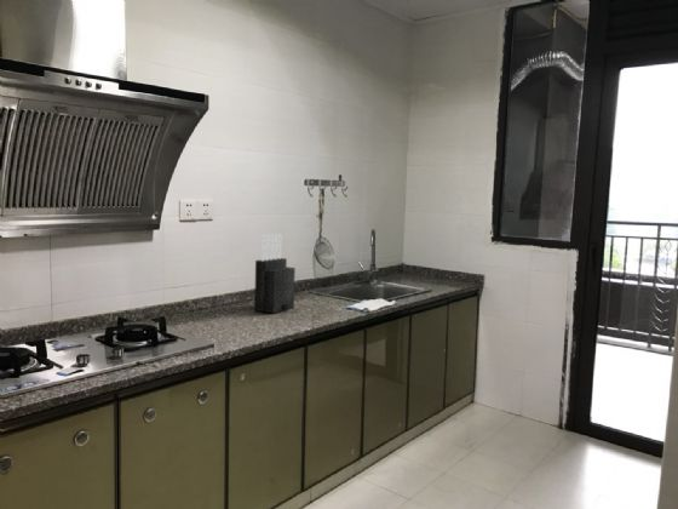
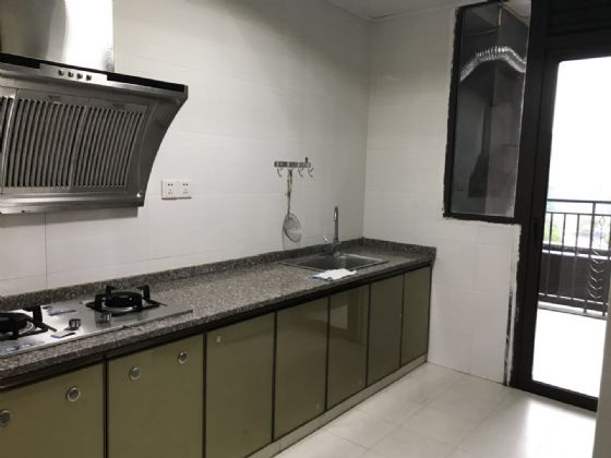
- knife block (277, 271)
